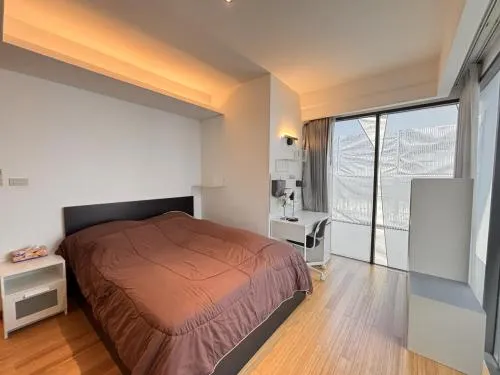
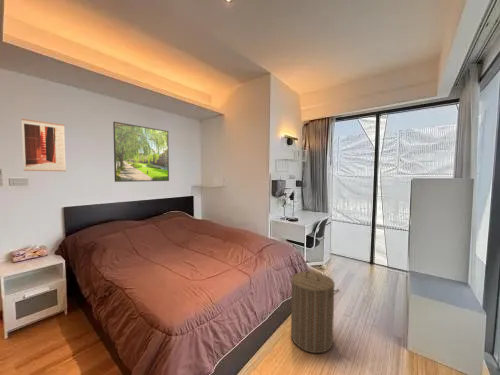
+ wall art (45, 146)
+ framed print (143, 154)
+ laundry hamper (312, 304)
